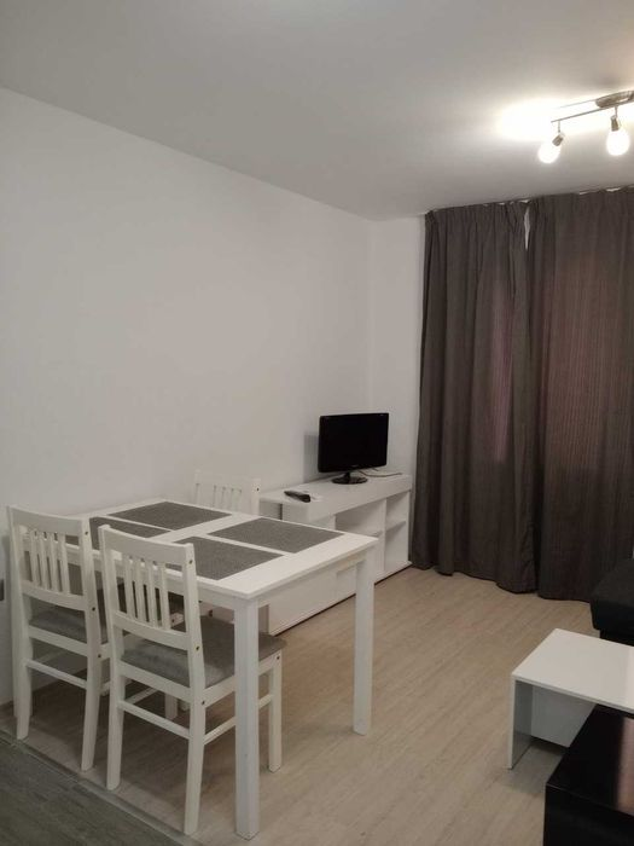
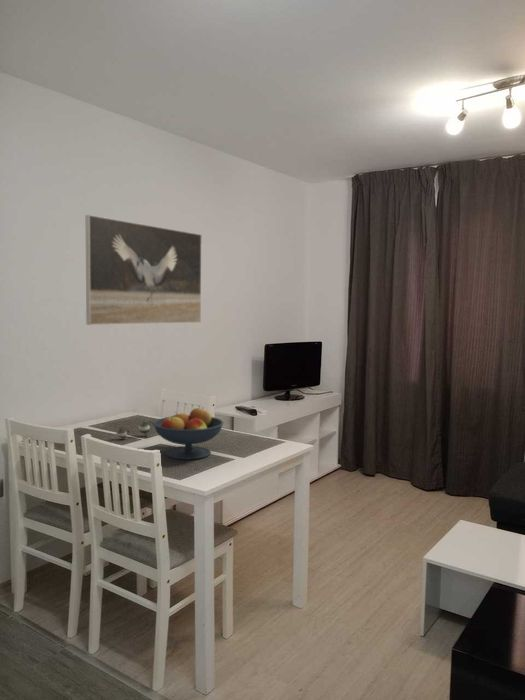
+ fruit bowl (188, 432)
+ teapot (138, 427)
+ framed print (149, 275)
